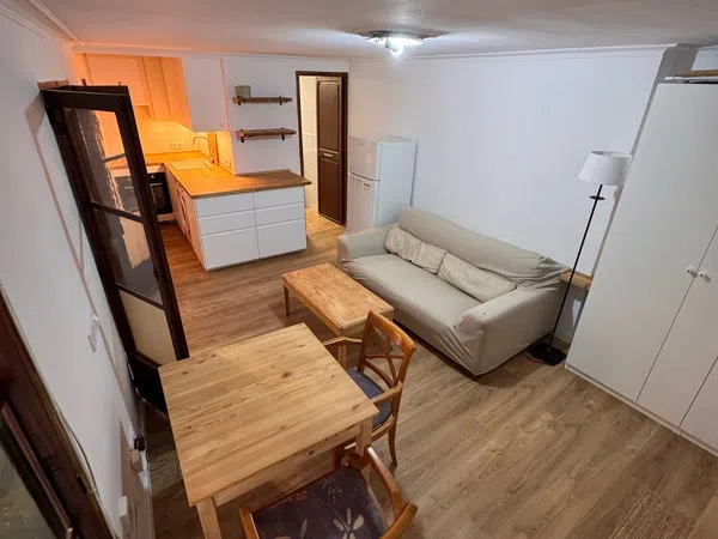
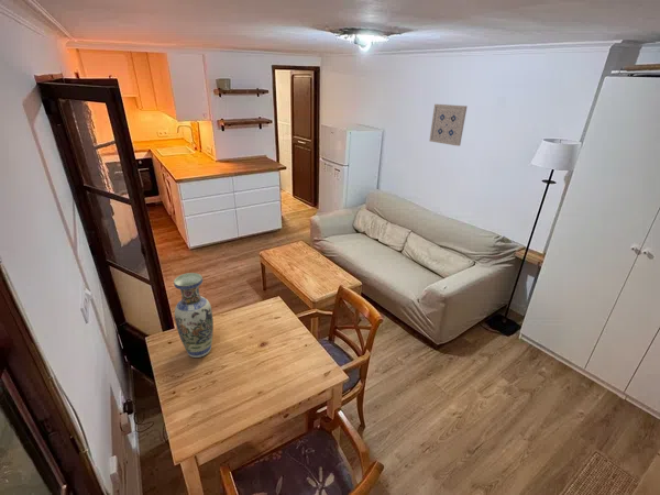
+ wall art (447, 124)
+ vase (194, 316)
